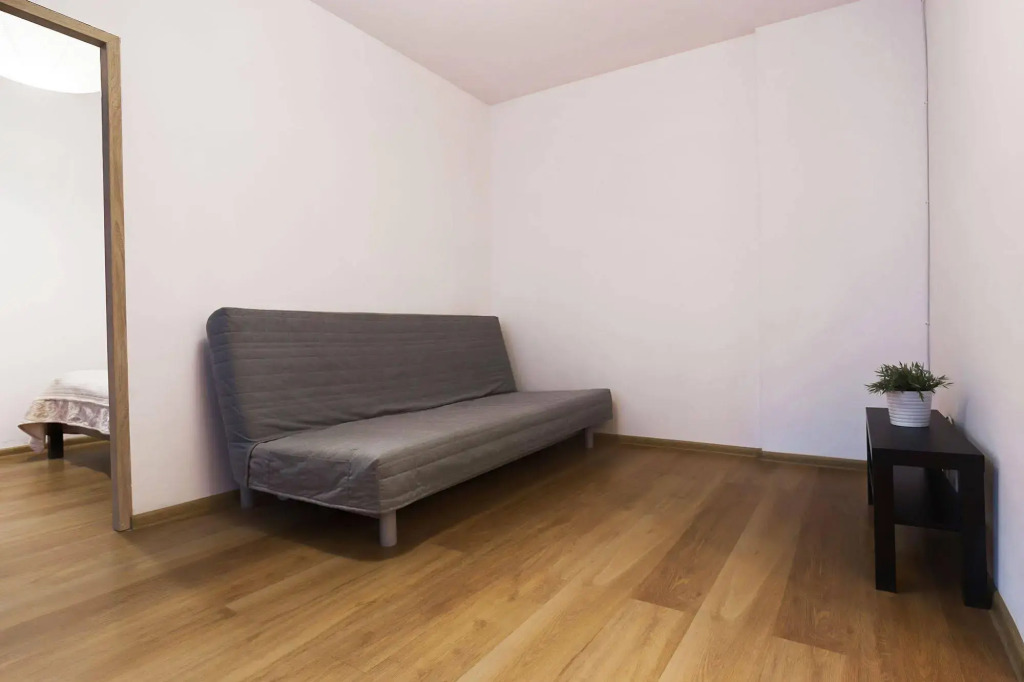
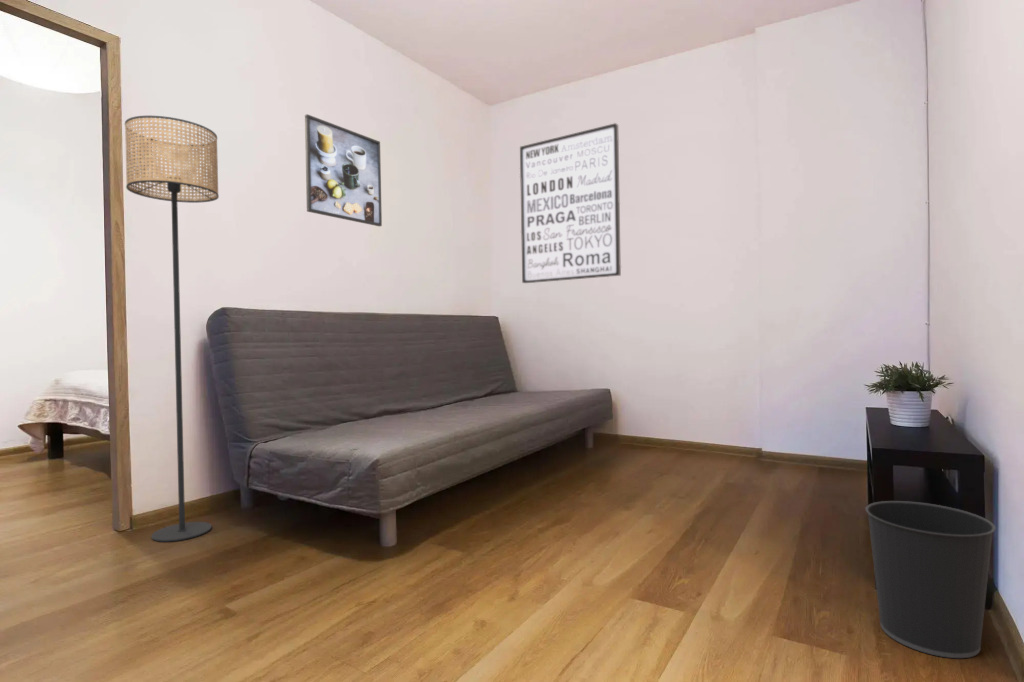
+ wall art (567, 207)
+ wastebasket (927, 575)
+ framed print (345, 174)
+ floor lamp (177, 332)
